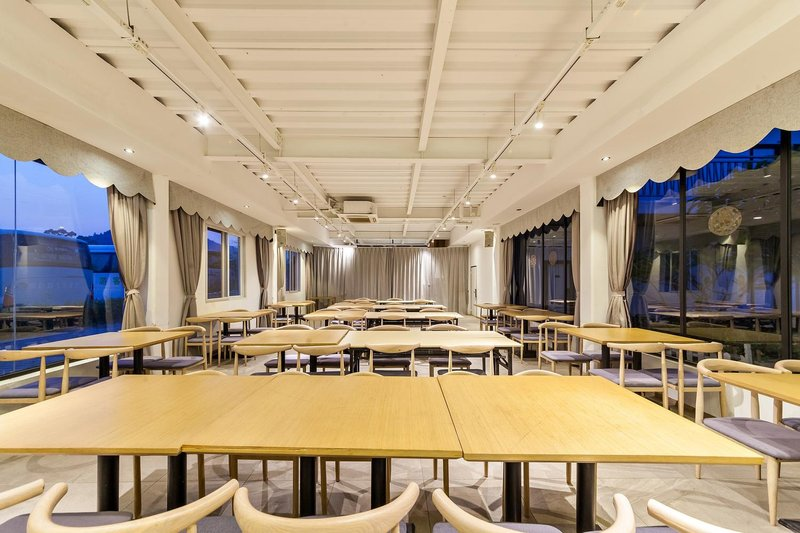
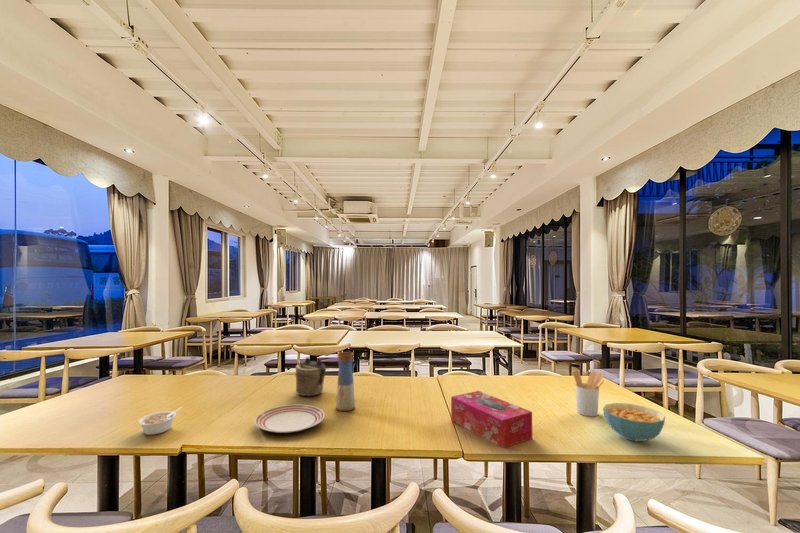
+ legume (158, 421)
+ utensil holder (590, 391)
+ tissue box (489, 416)
+ cereal bowl (633, 425)
+ vase (345, 380)
+ dinner plate (290, 419)
+ teapot (311, 375)
